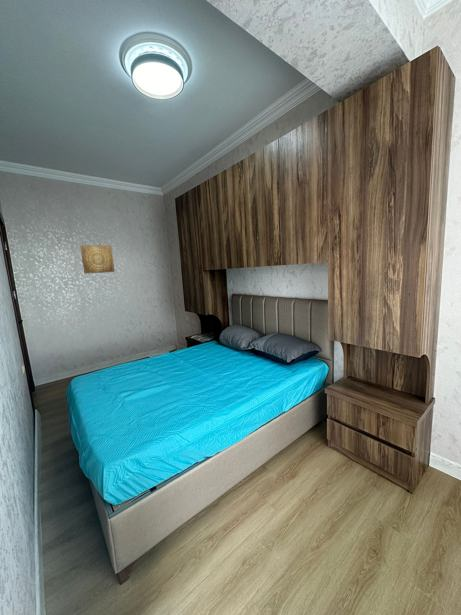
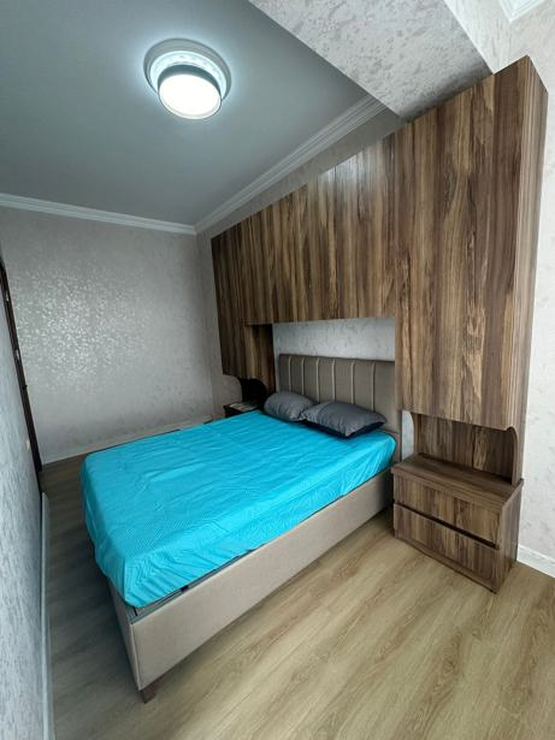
- wall art (98, 259)
